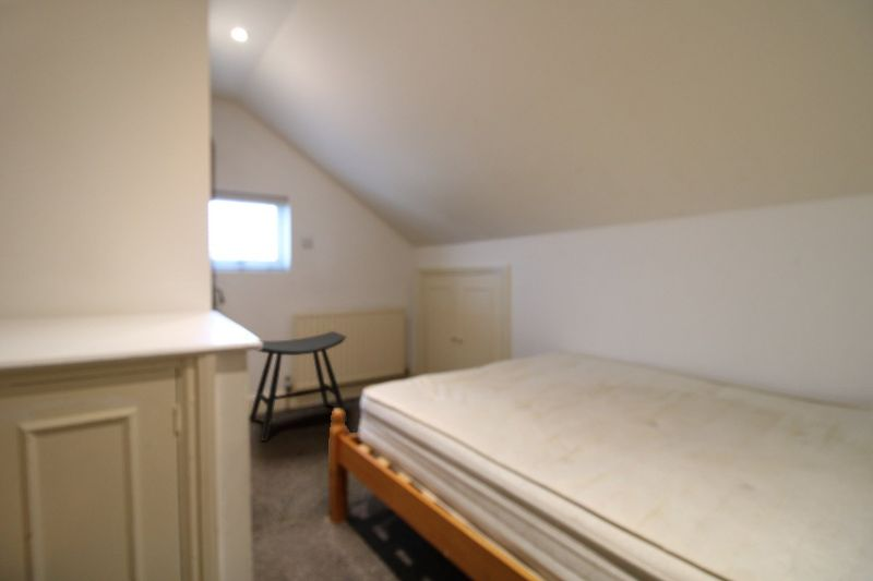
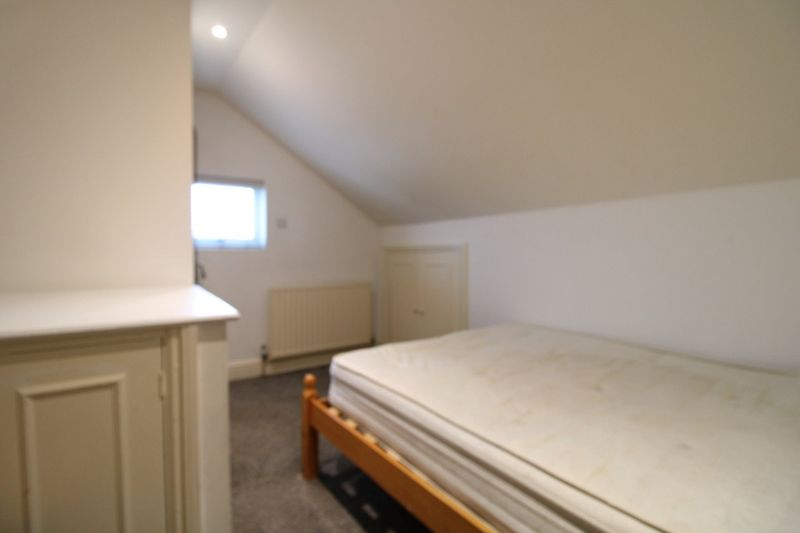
- stool (298, 391)
